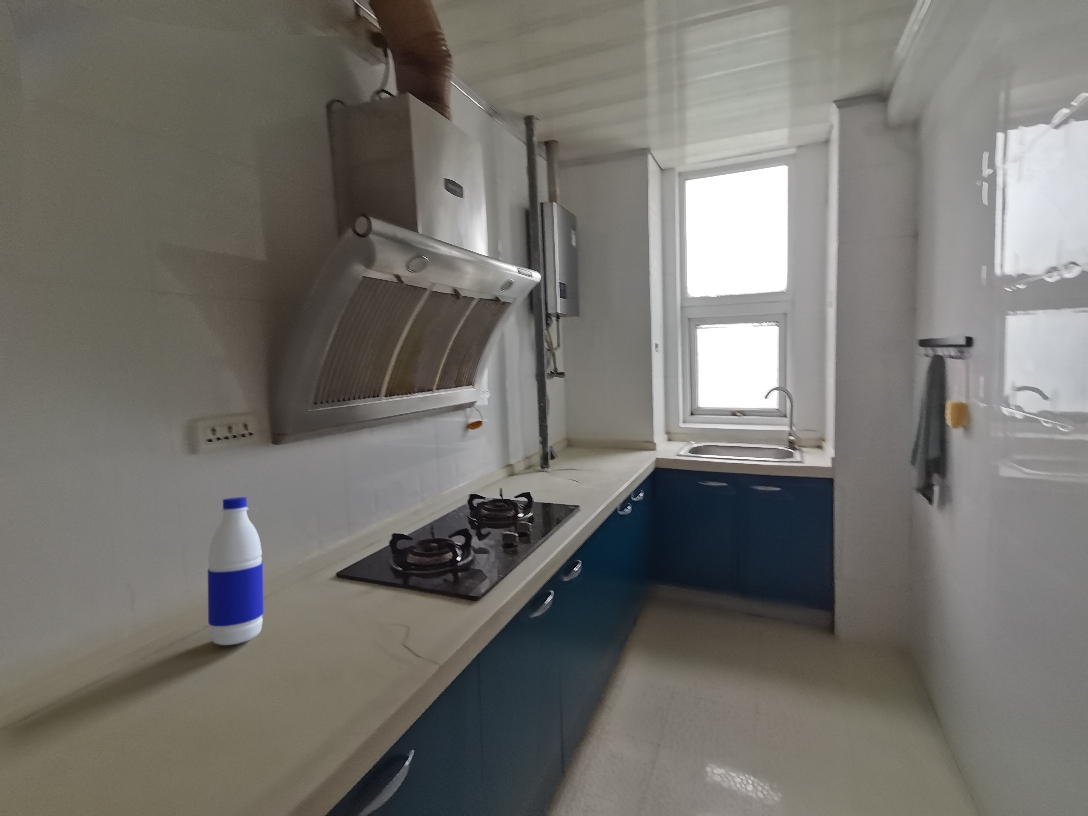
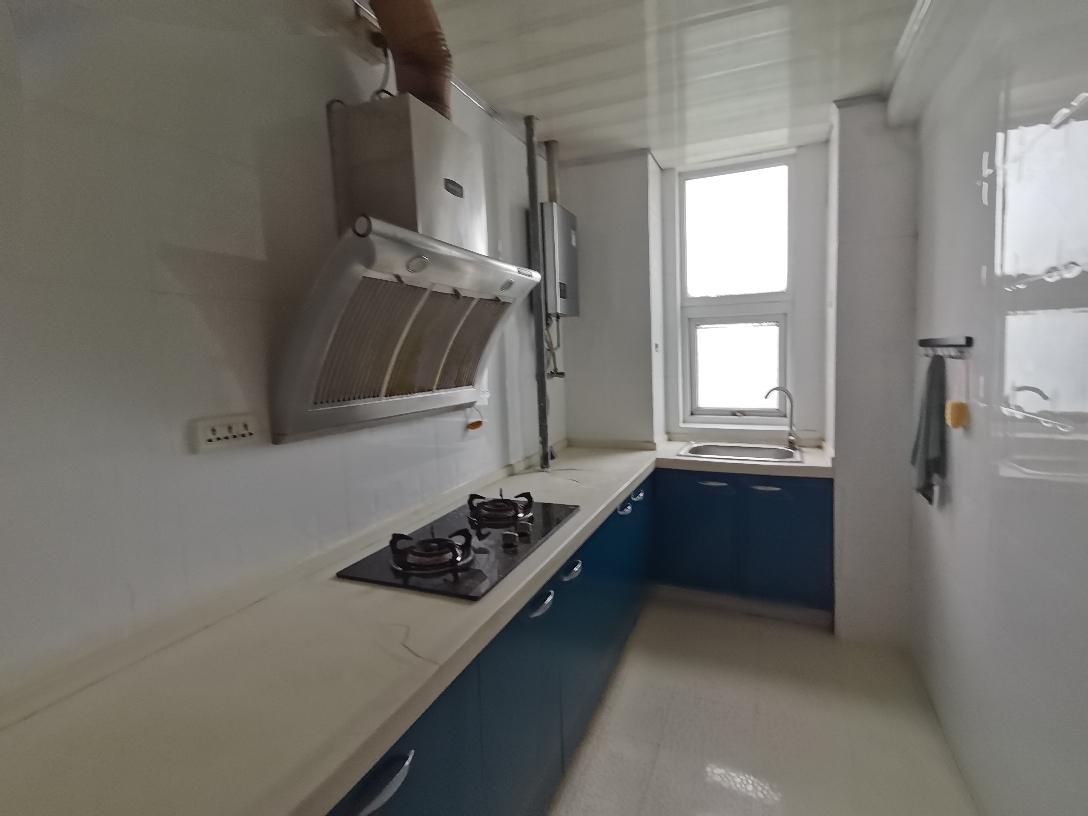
- water bottle (234, 569)
